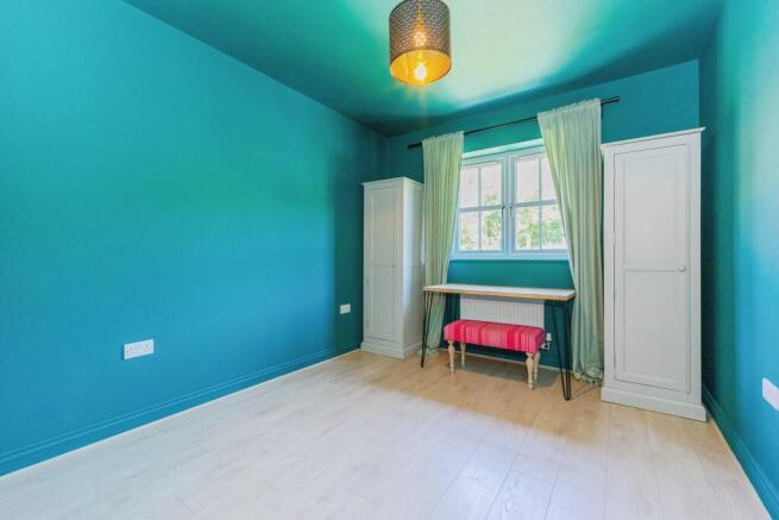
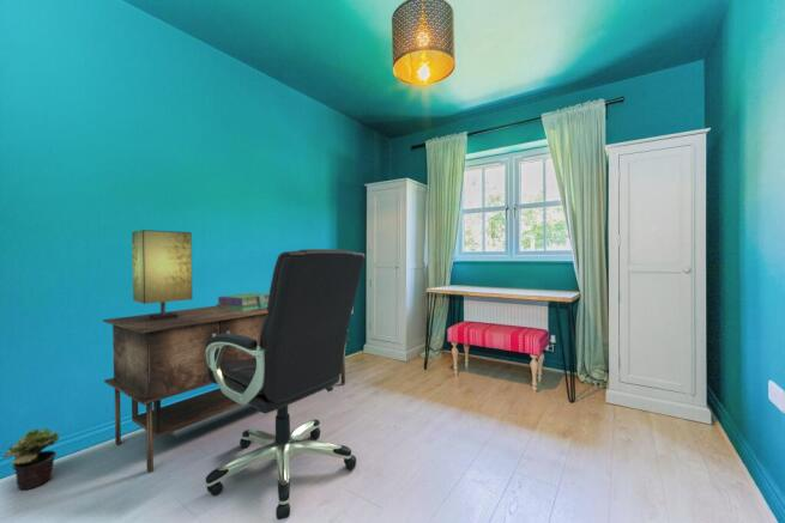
+ sideboard (250, 357)
+ potted plant (32, 455)
+ chair (282, 359)
+ stack of books (248, 300)
+ table lamp (162, 274)
